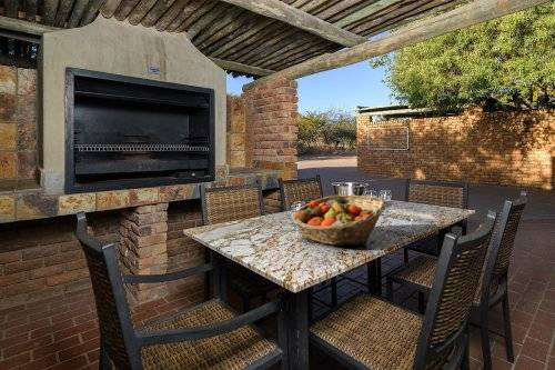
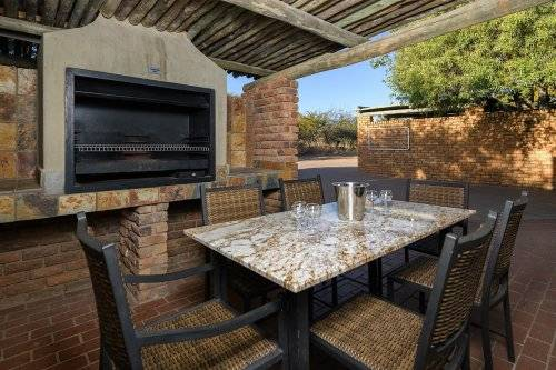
- fruit basket (336, 217)
